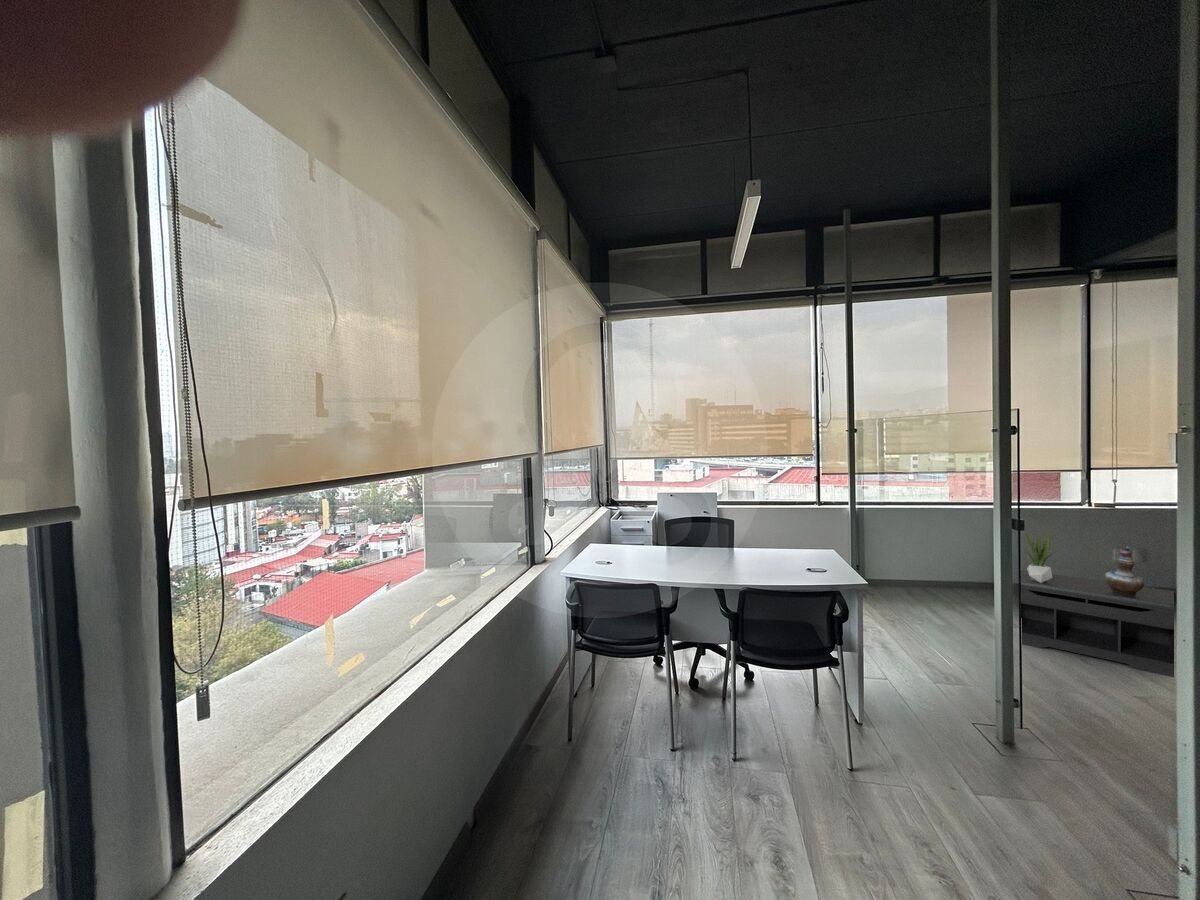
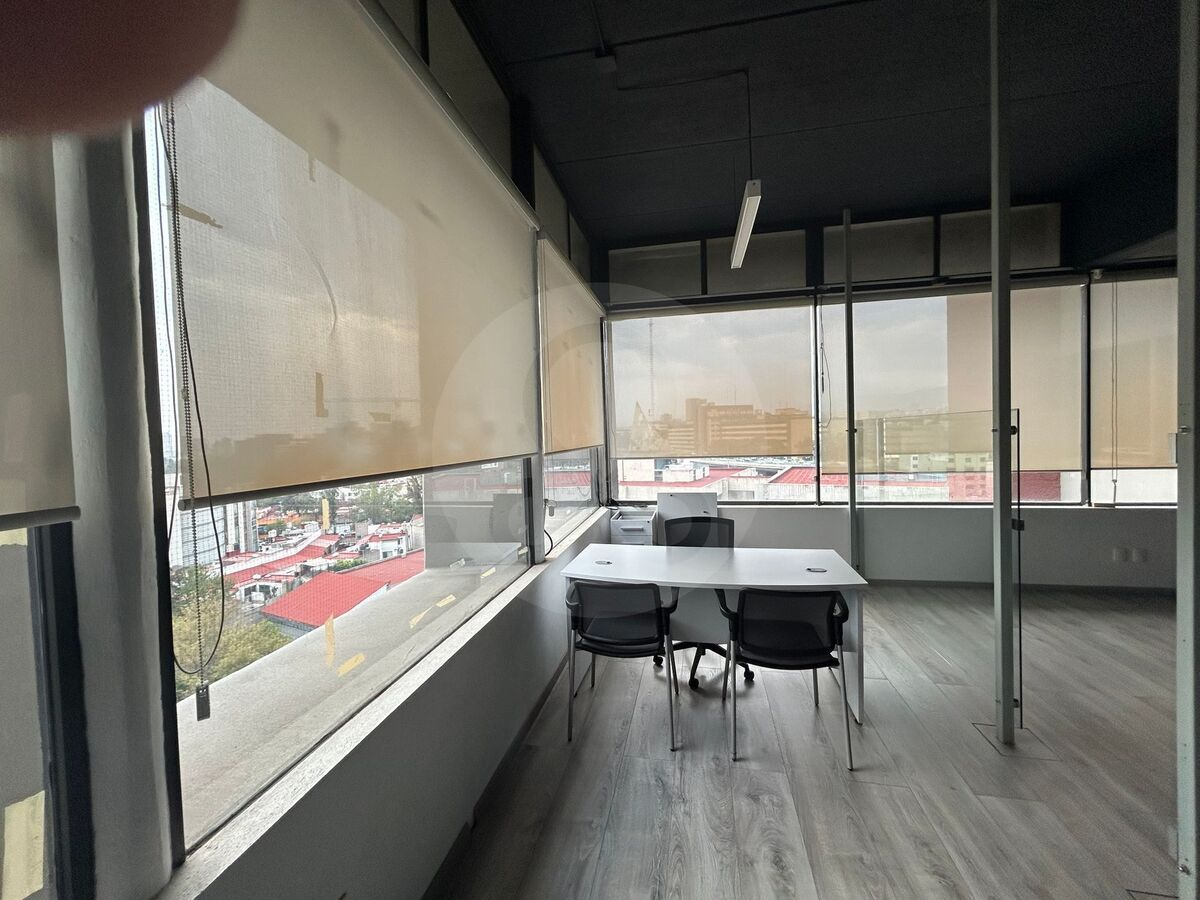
- decorative vase (1124, 569)
- bench (1085, 616)
- potted plant (1039, 556)
